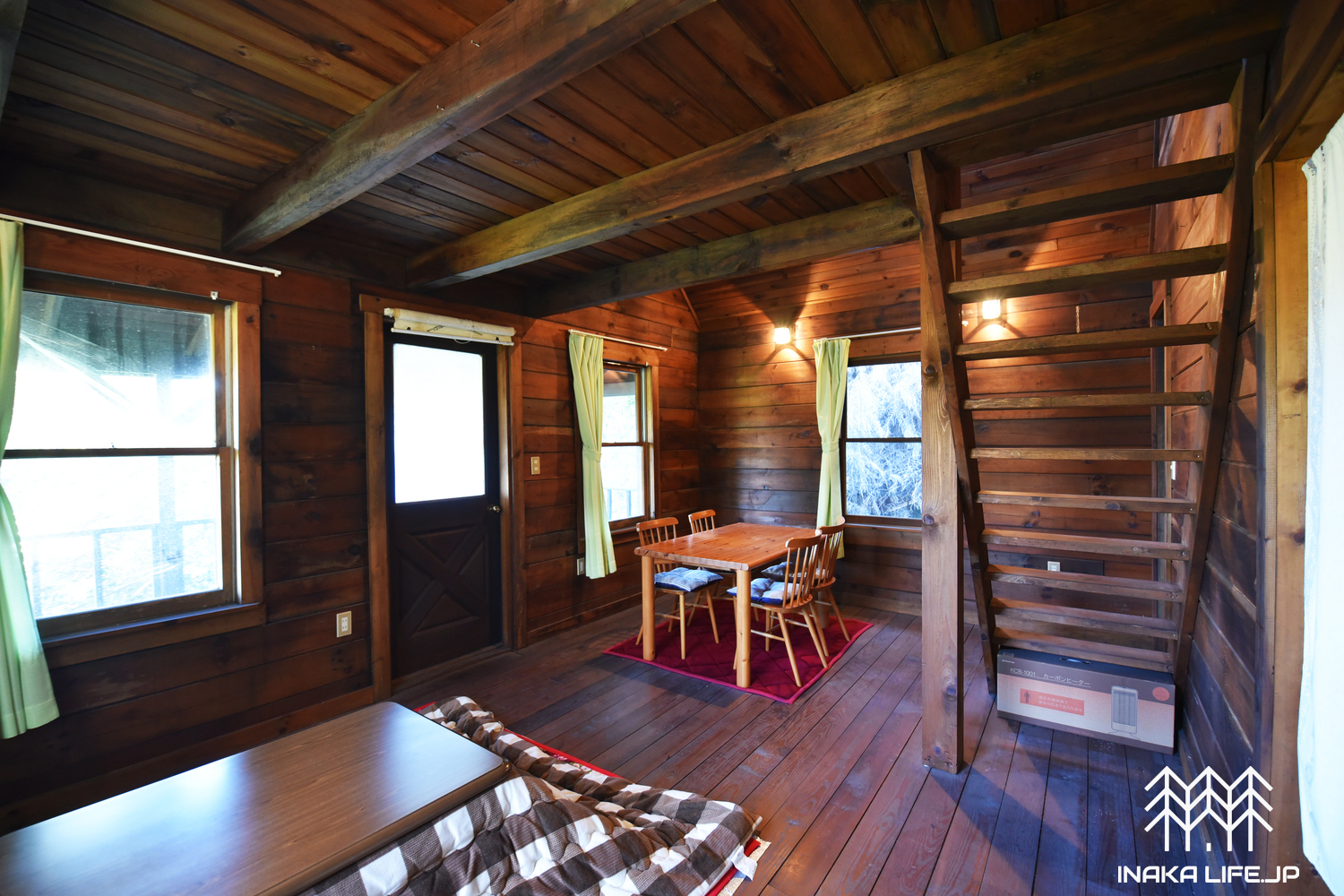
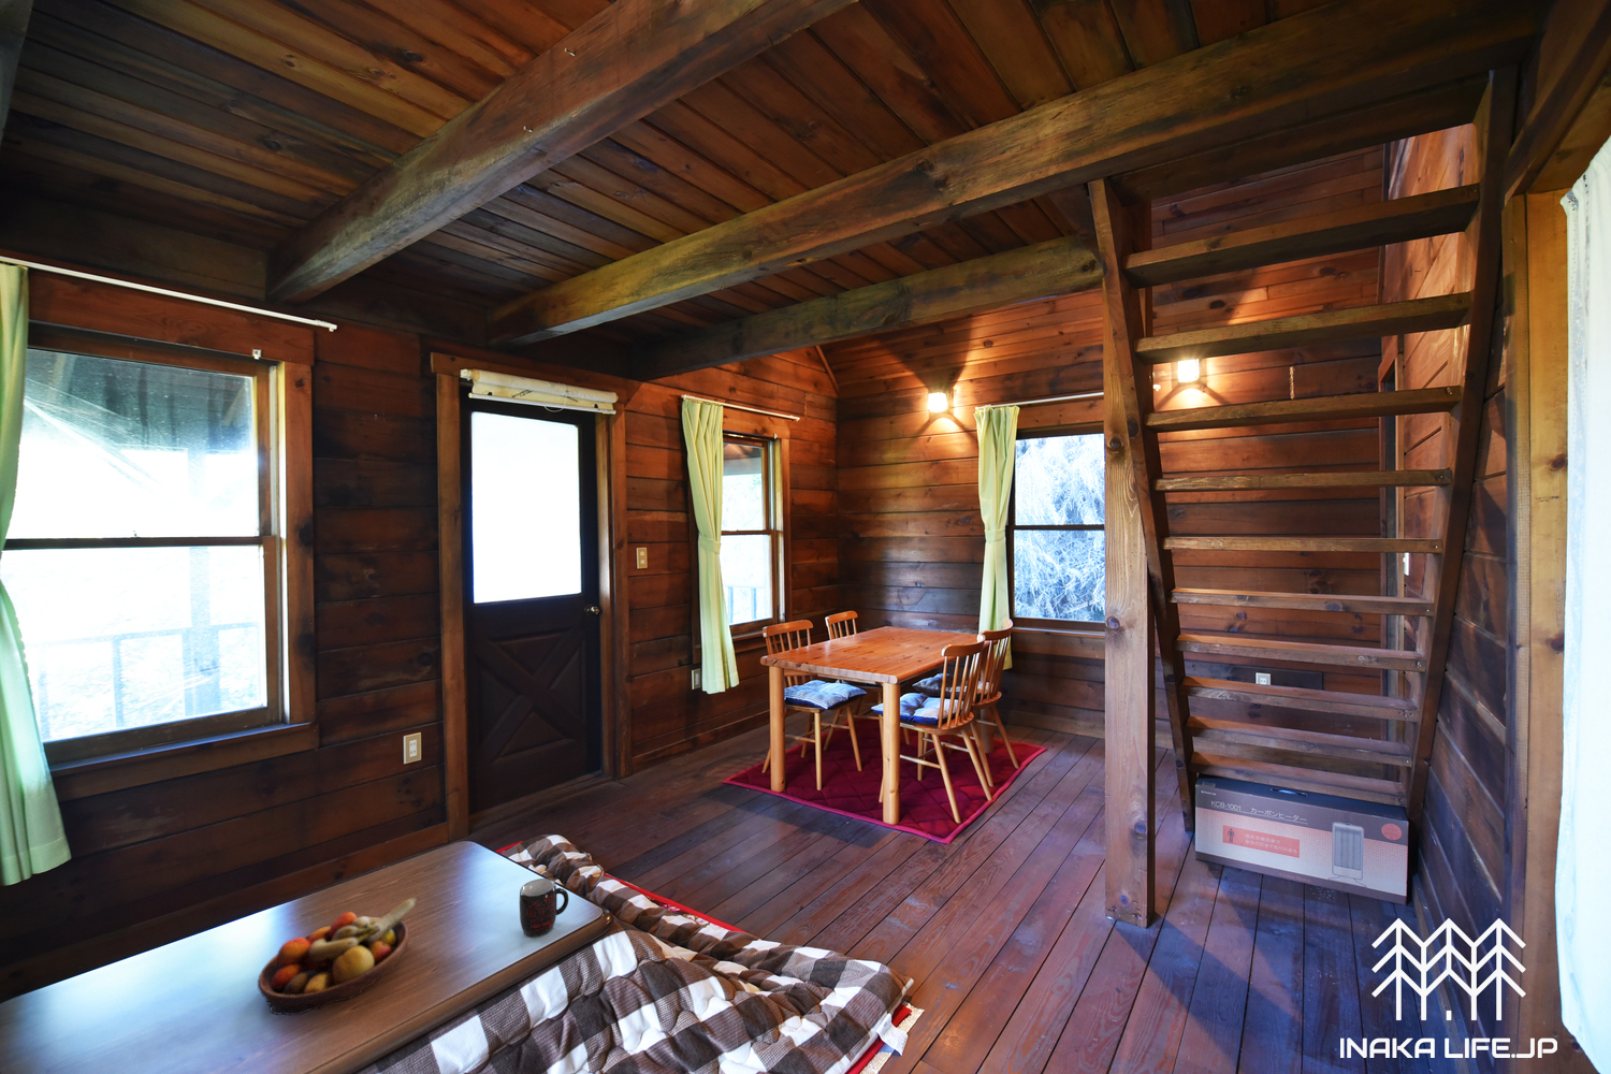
+ fruit bowl (337, 946)
+ mug (544, 905)
